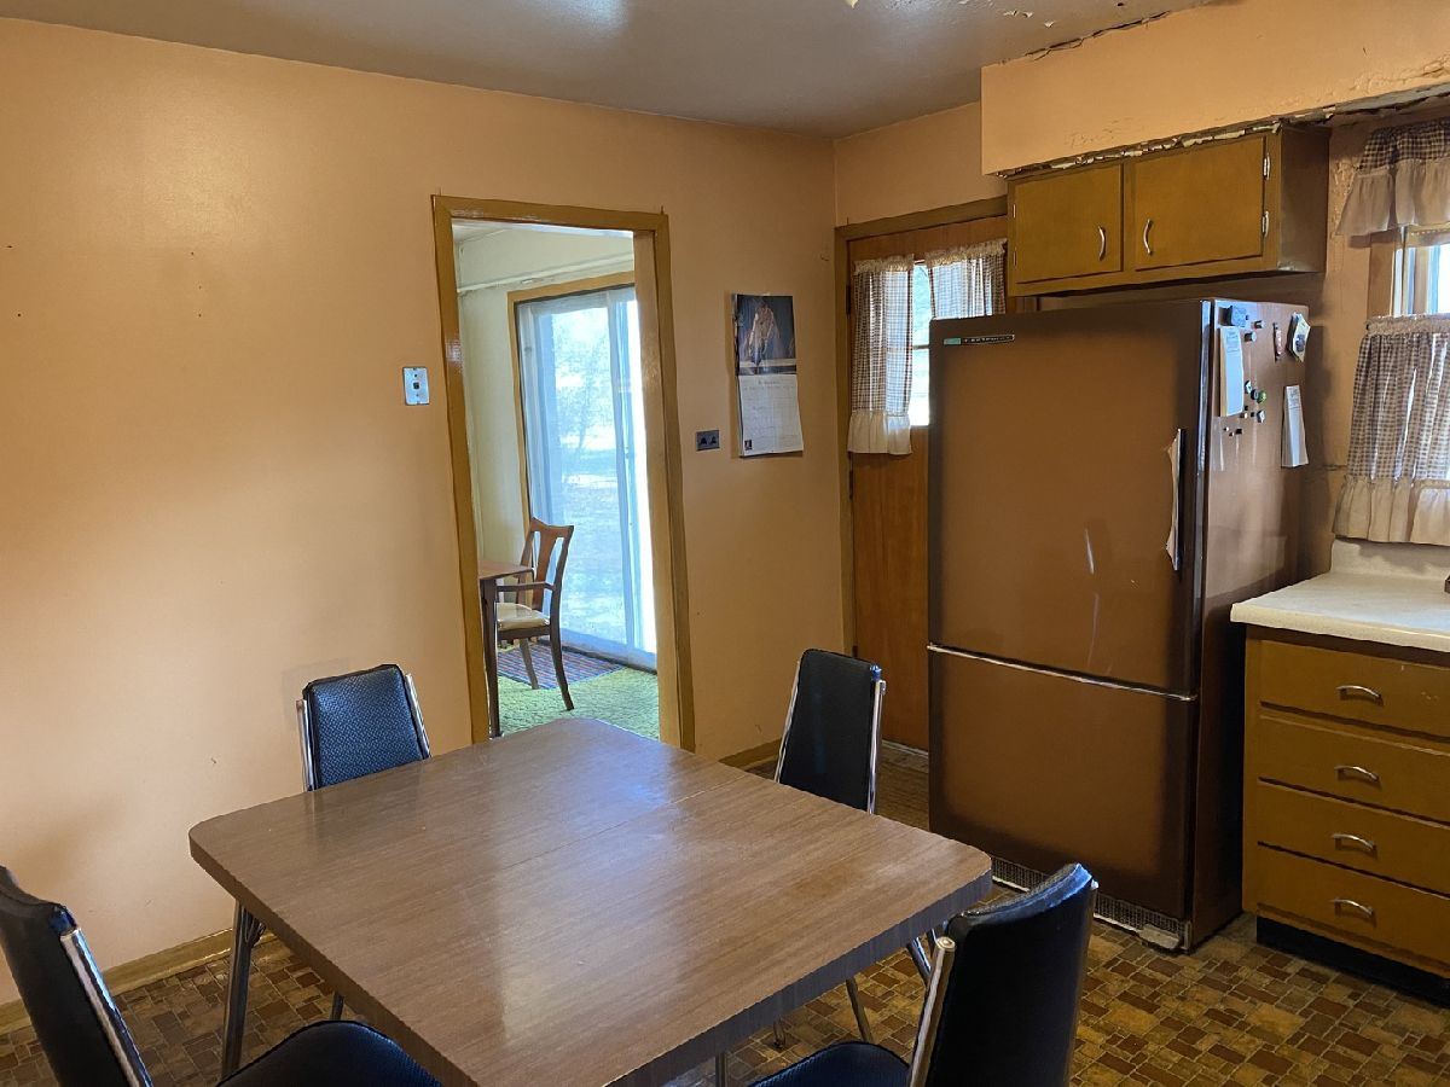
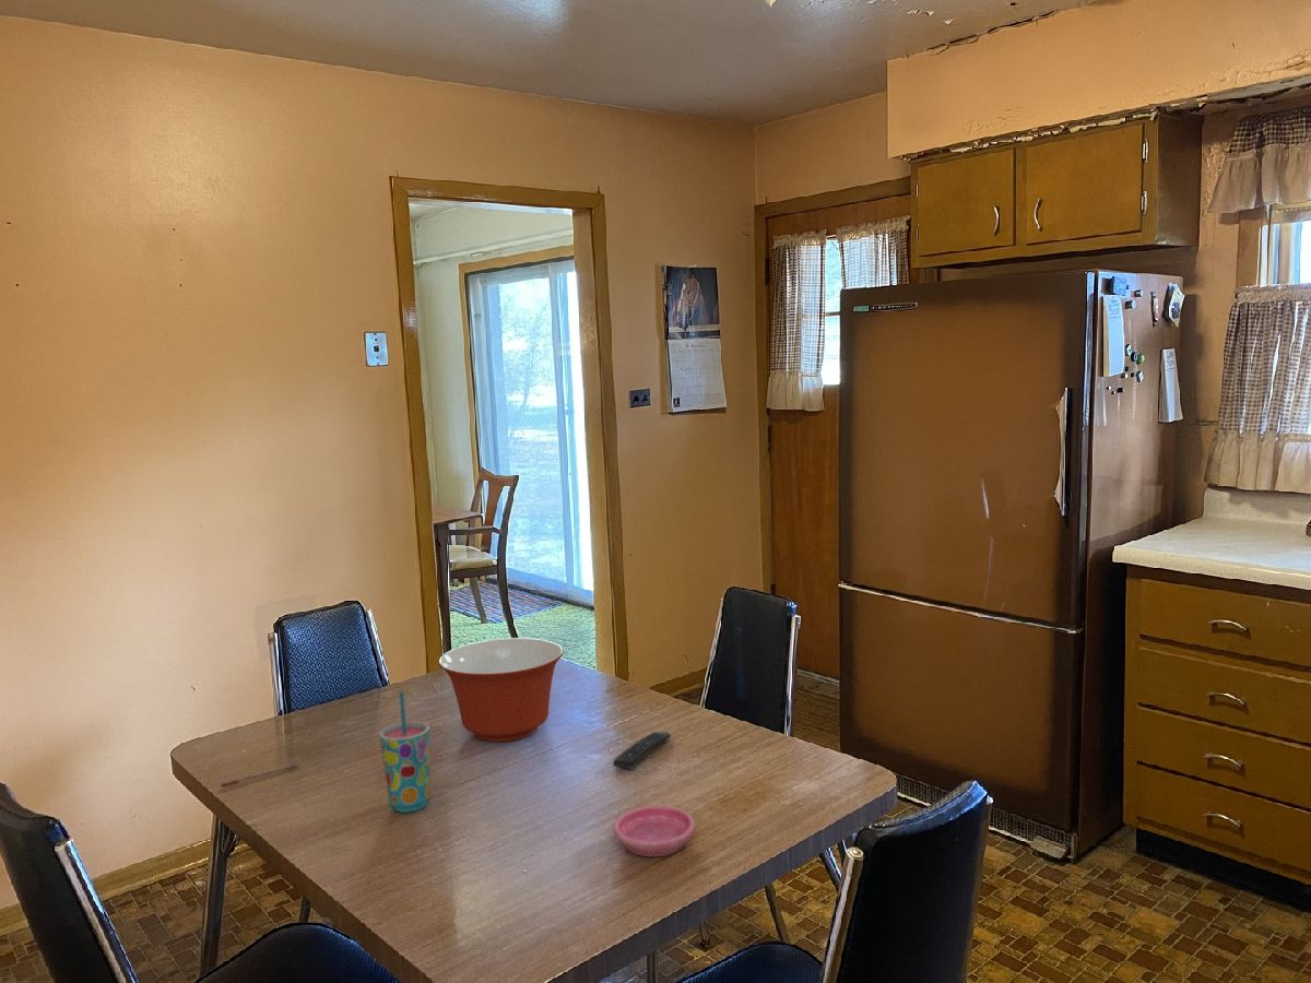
+ cup (405, 749)
+ saucer (654, 832)
+ remote control (645, 747)
+ pen (260, 774)
+ mixing bowl (504, 692)
